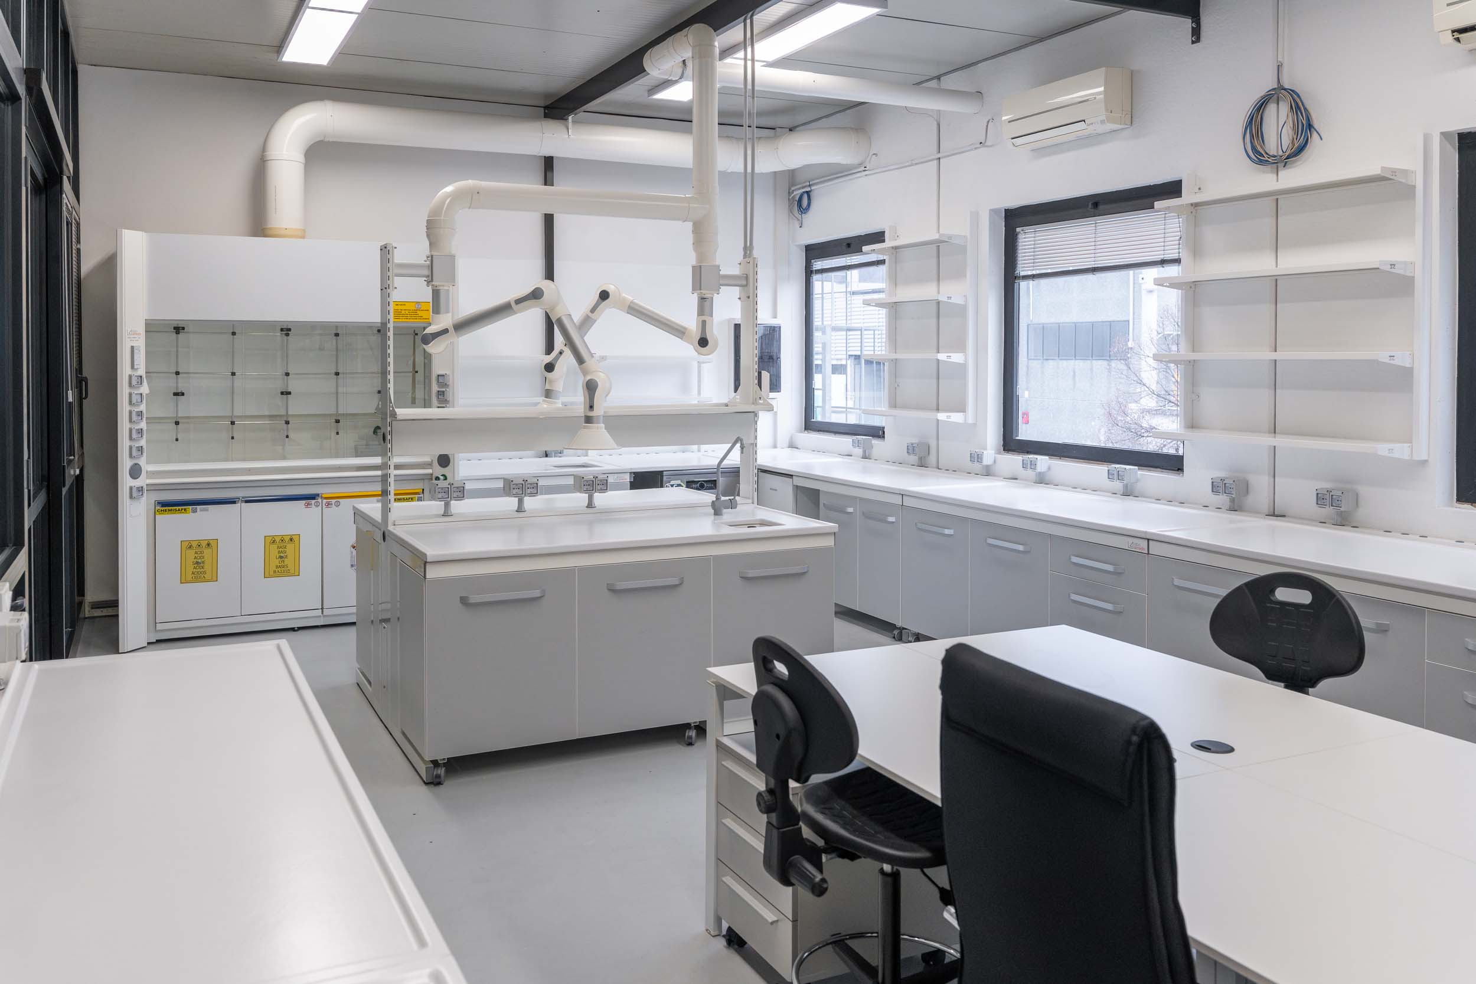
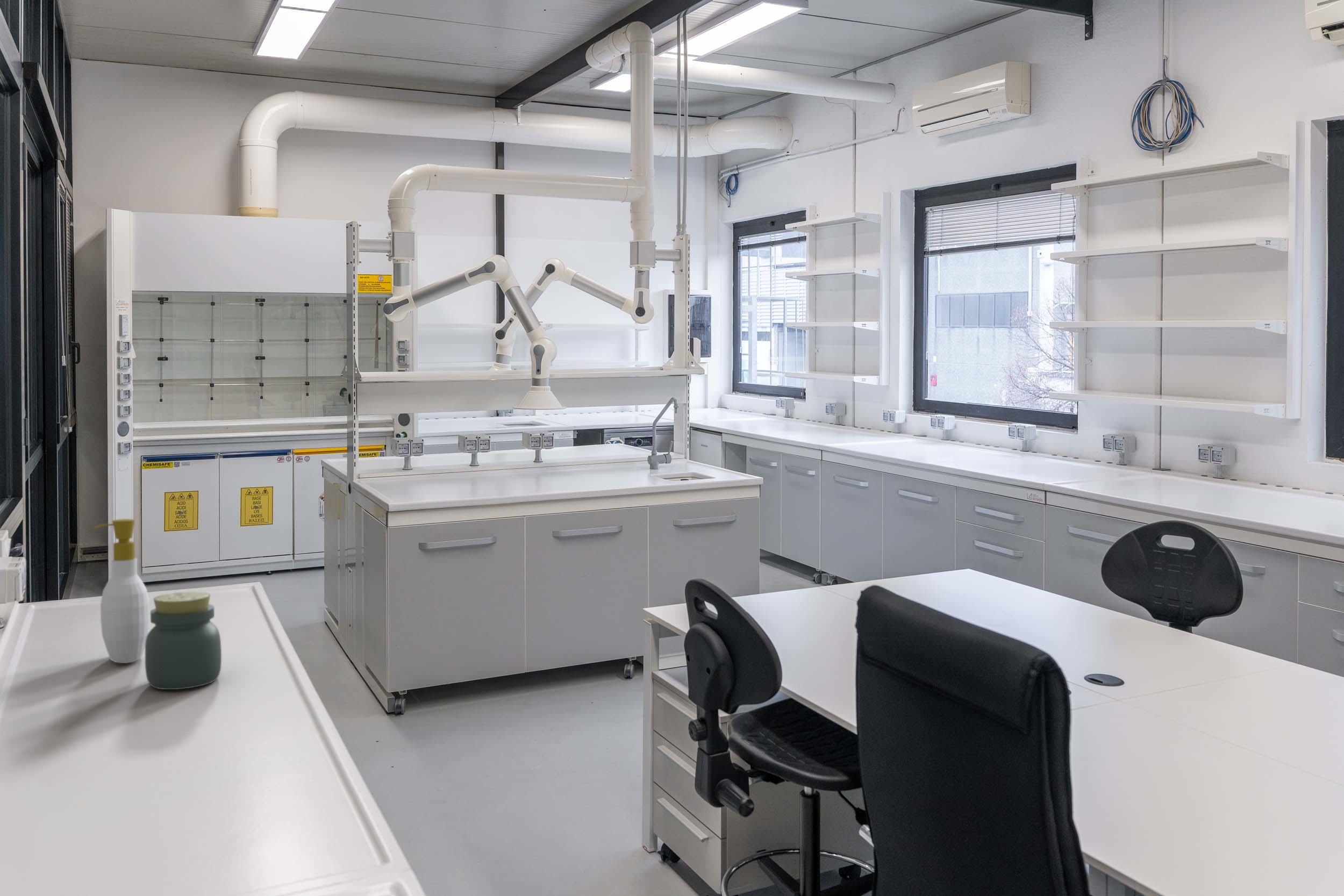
+ jar (183, 639)
+ soap bottle (122, 589)
